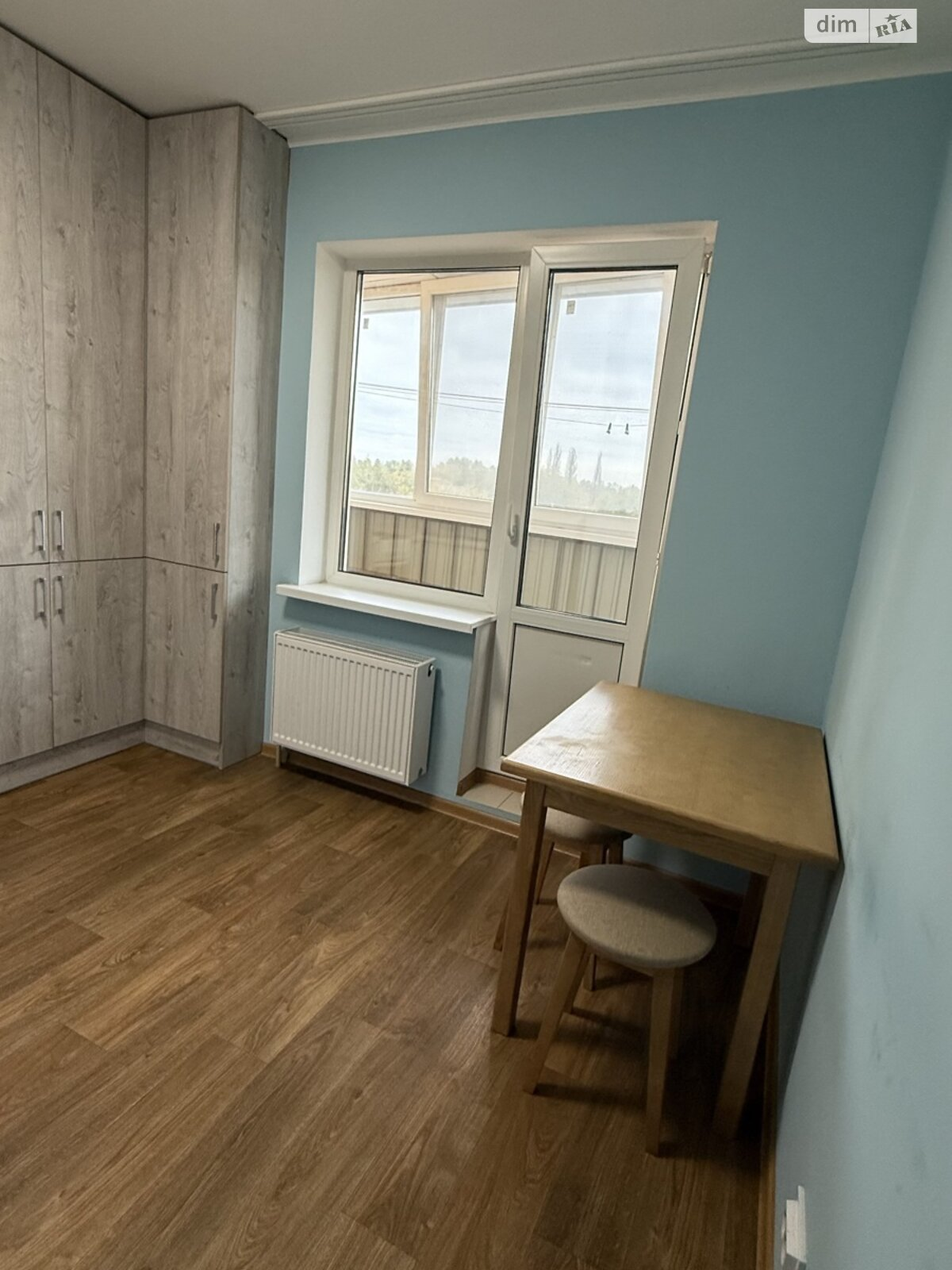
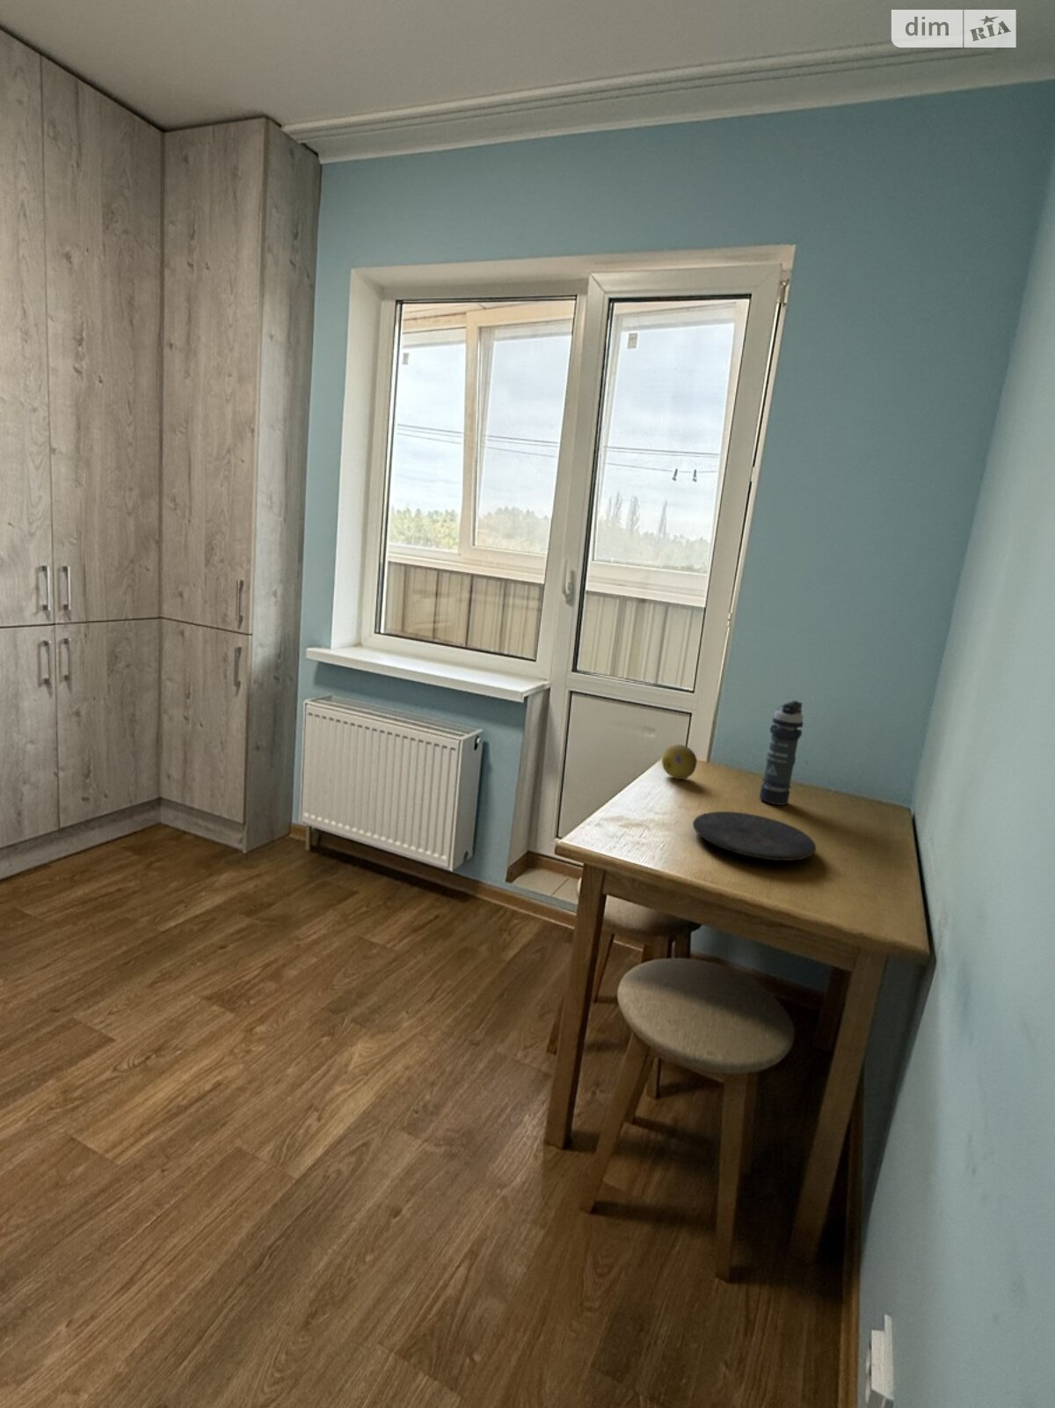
+ plate (751, 838)
+ smoke grenade (783, 751)
+ fruit (678, 762)
